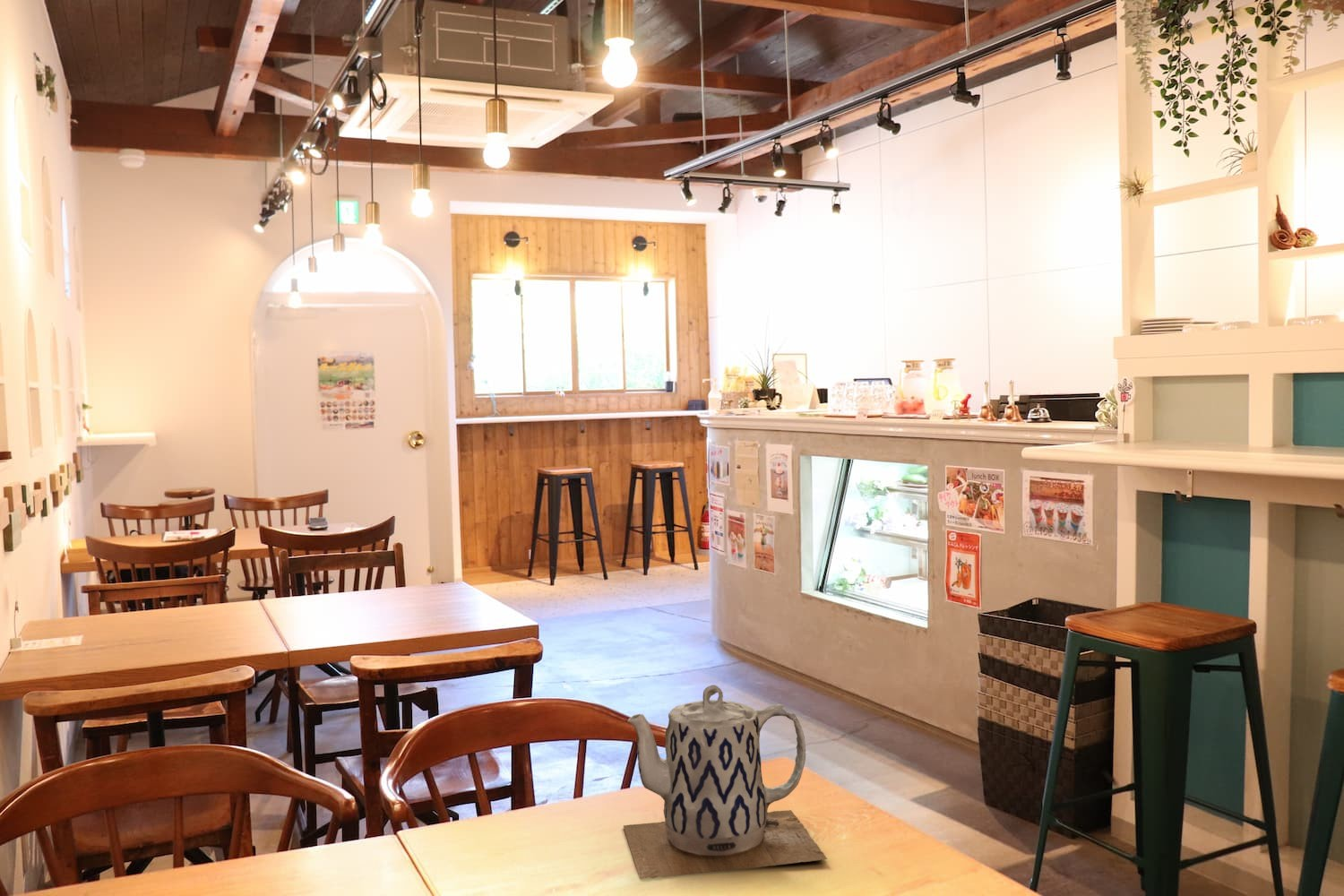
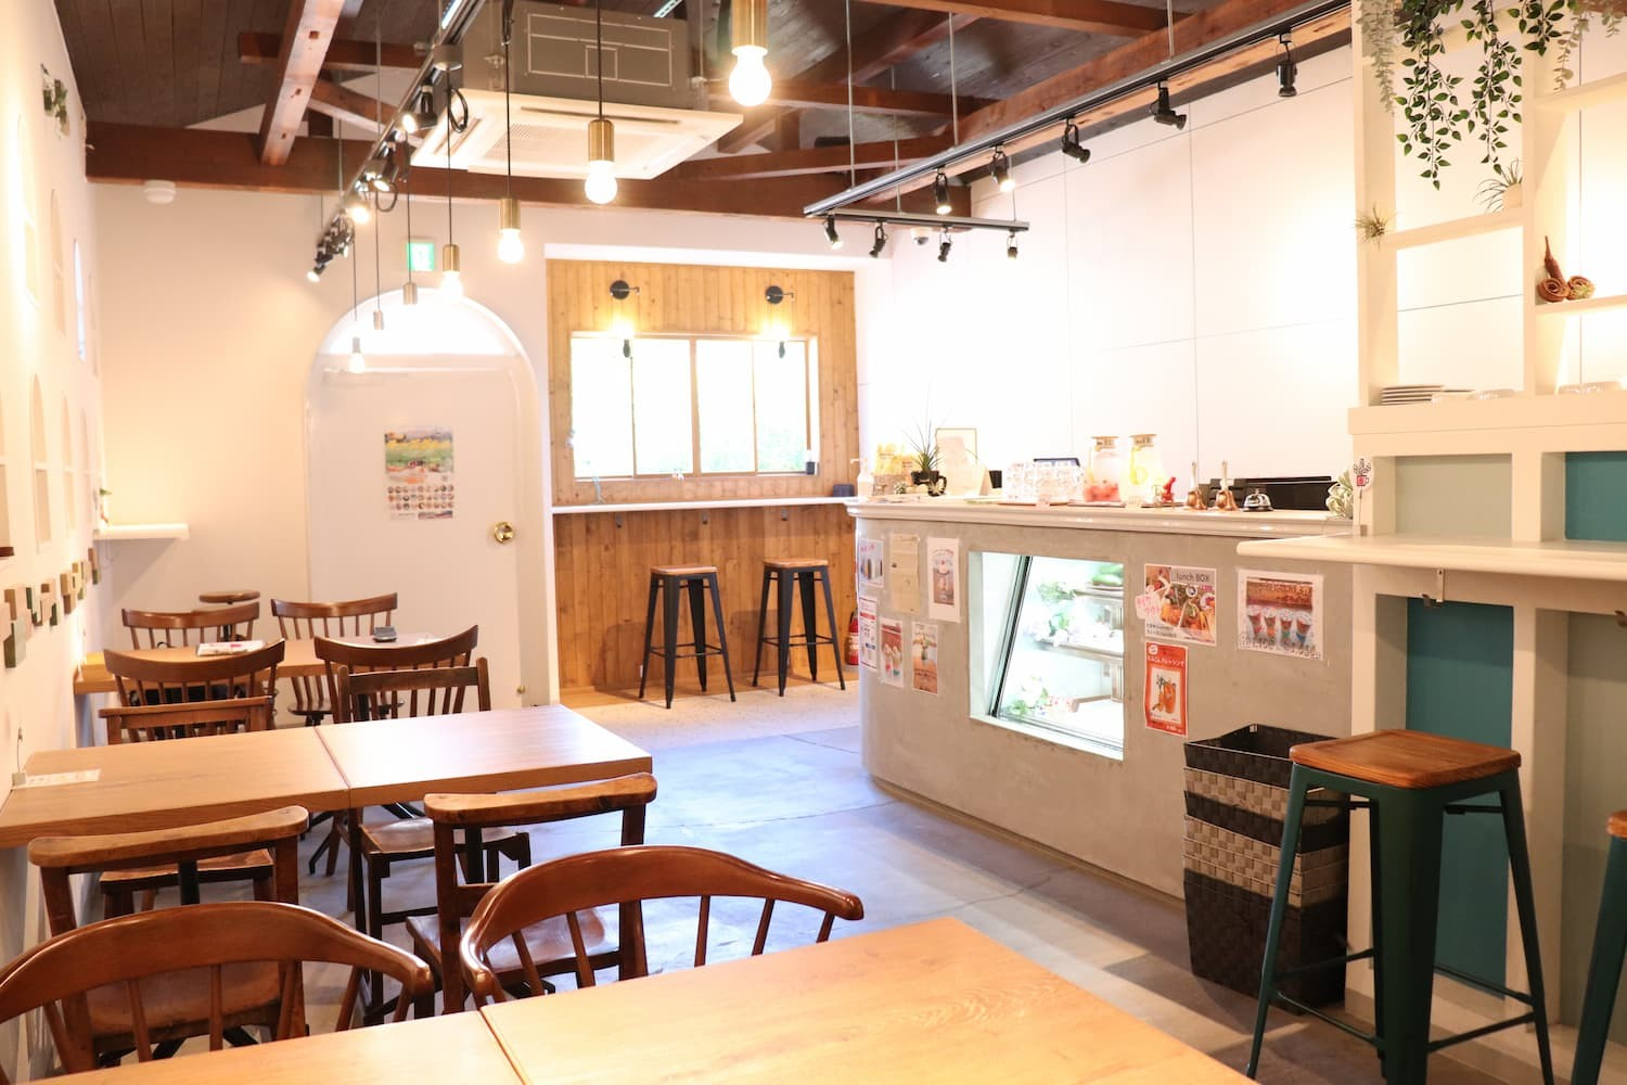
- teapot (719, 765)
